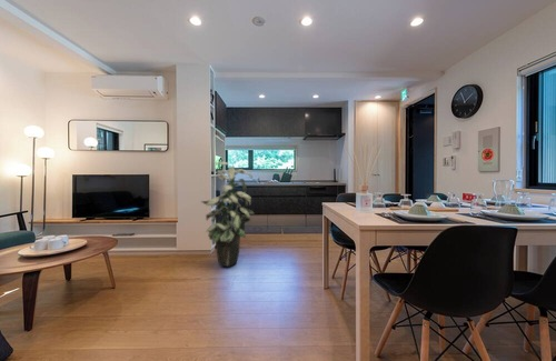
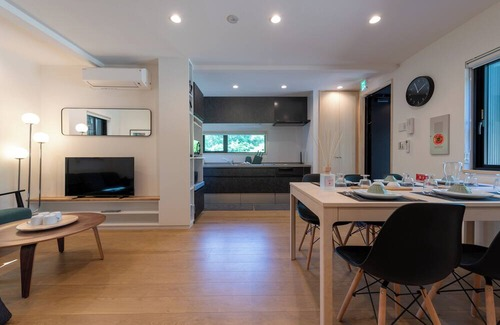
- indoor plant (227, 212)
